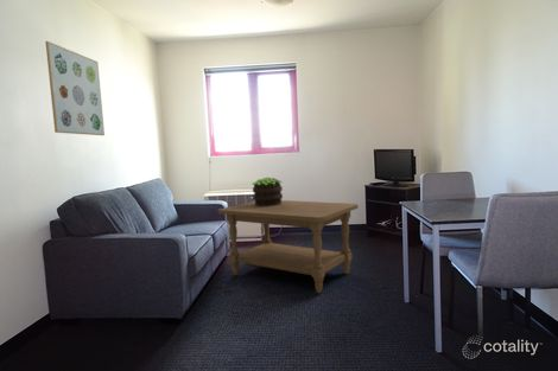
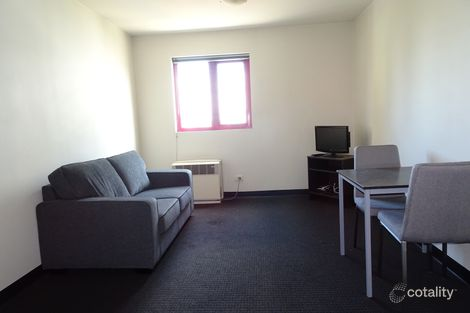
- coffee table (288, 245)
- potted plant (267, 190)
- wall art (78, 94)
